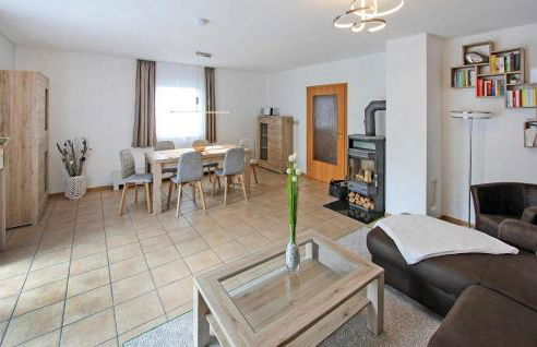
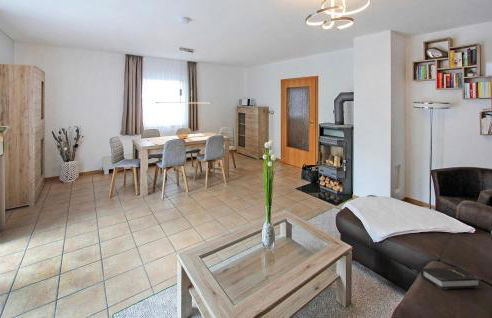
+ hardback book (449, 277)
